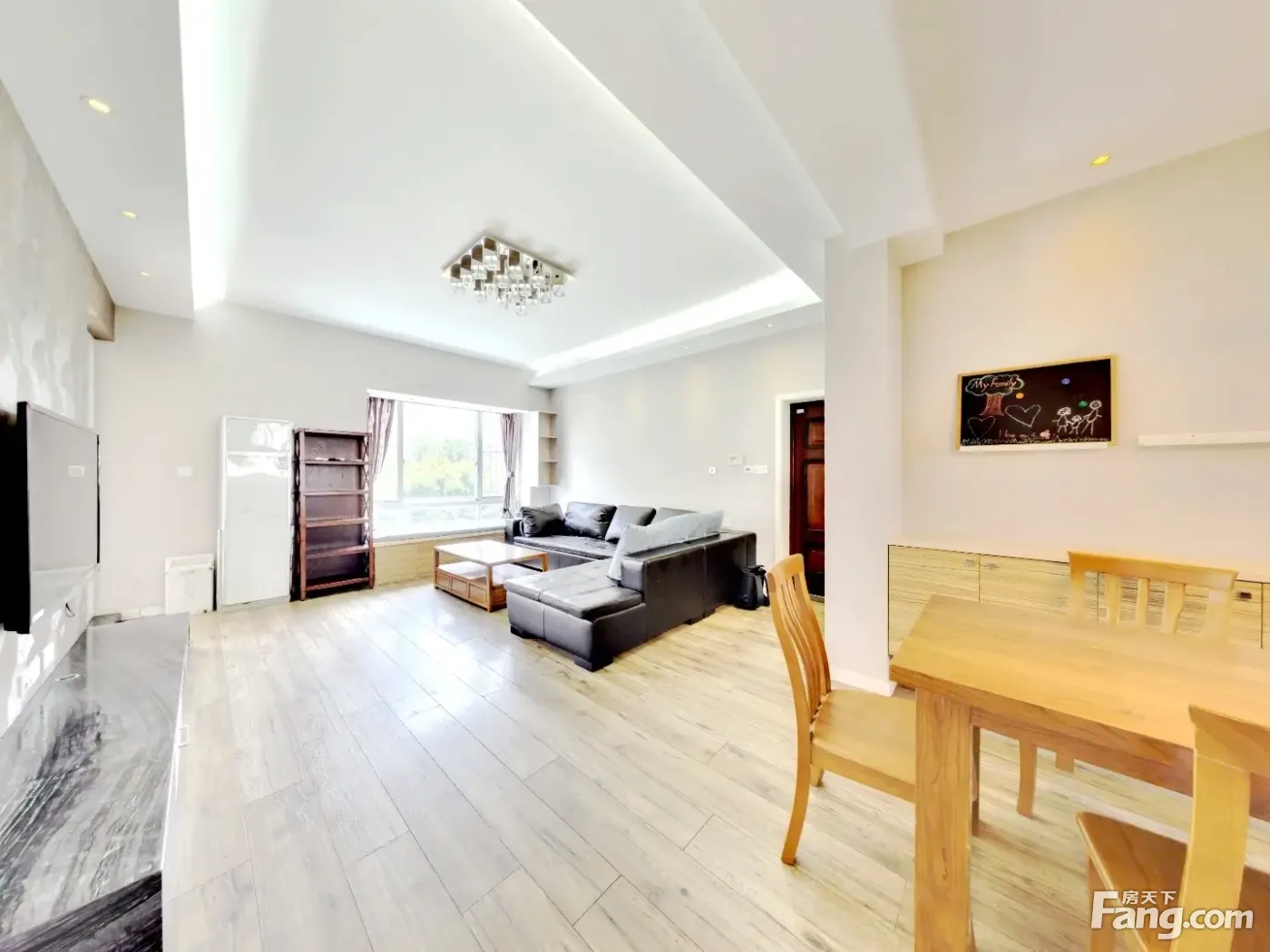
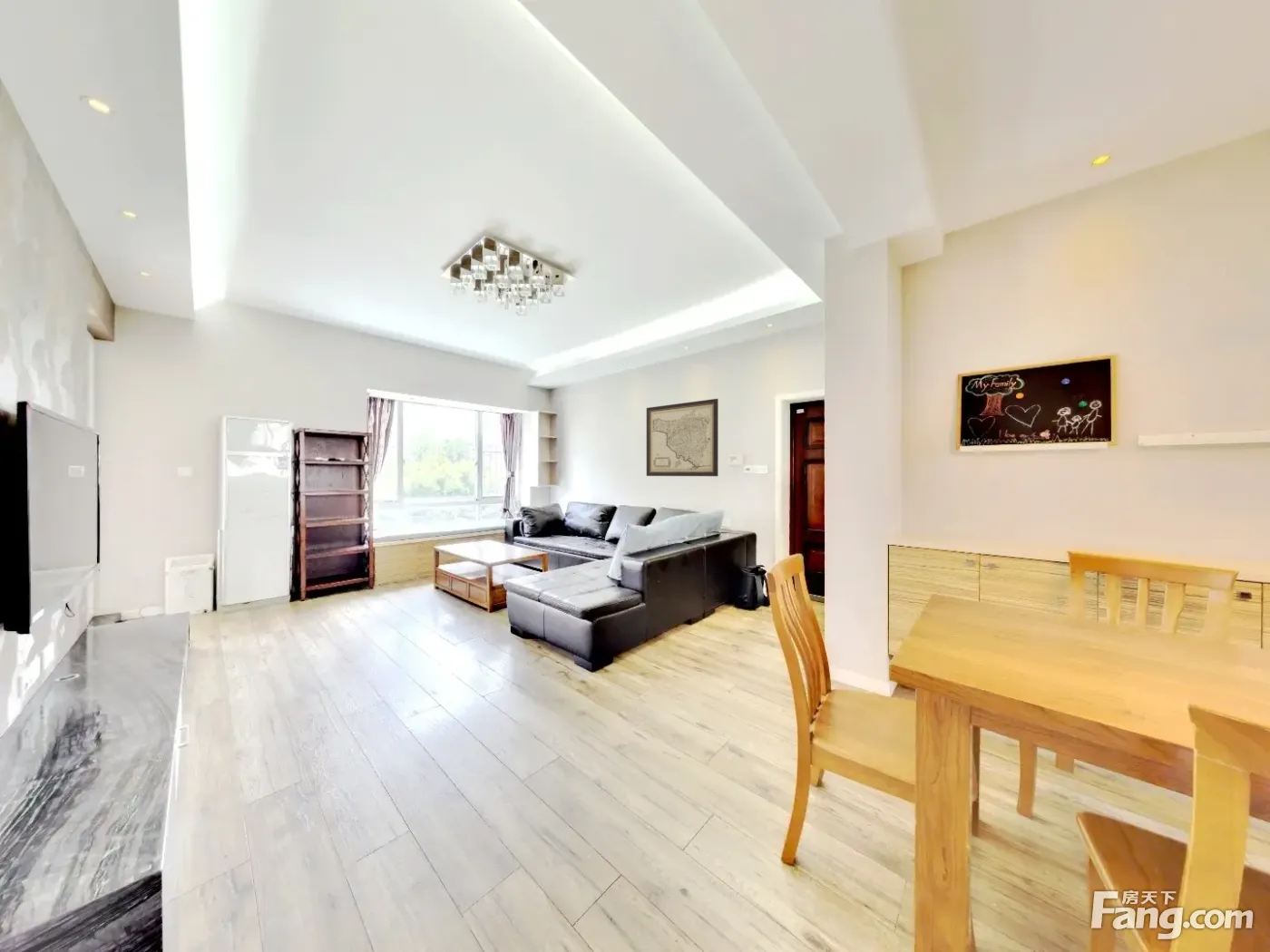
+ wall art (679, 440)
